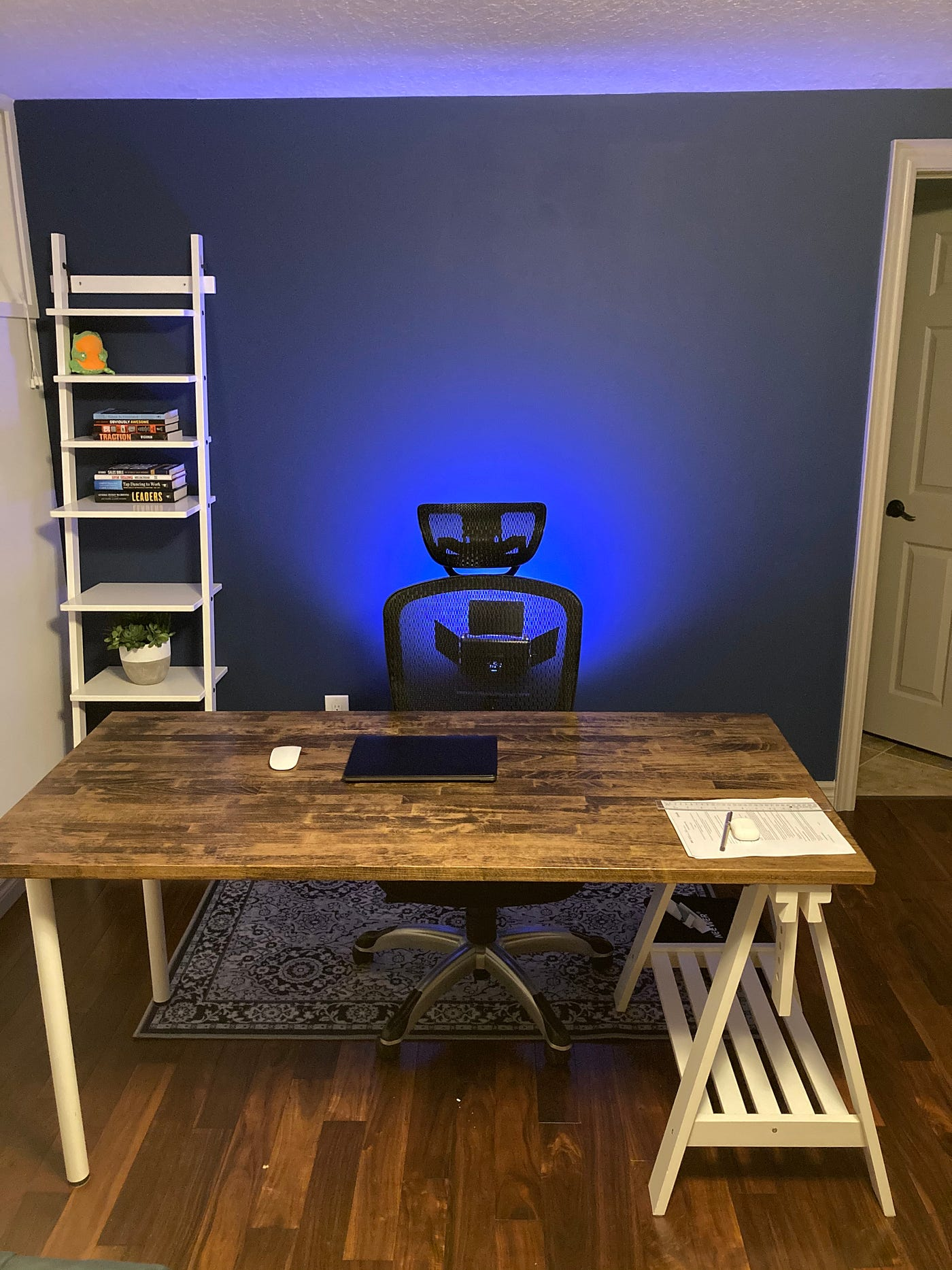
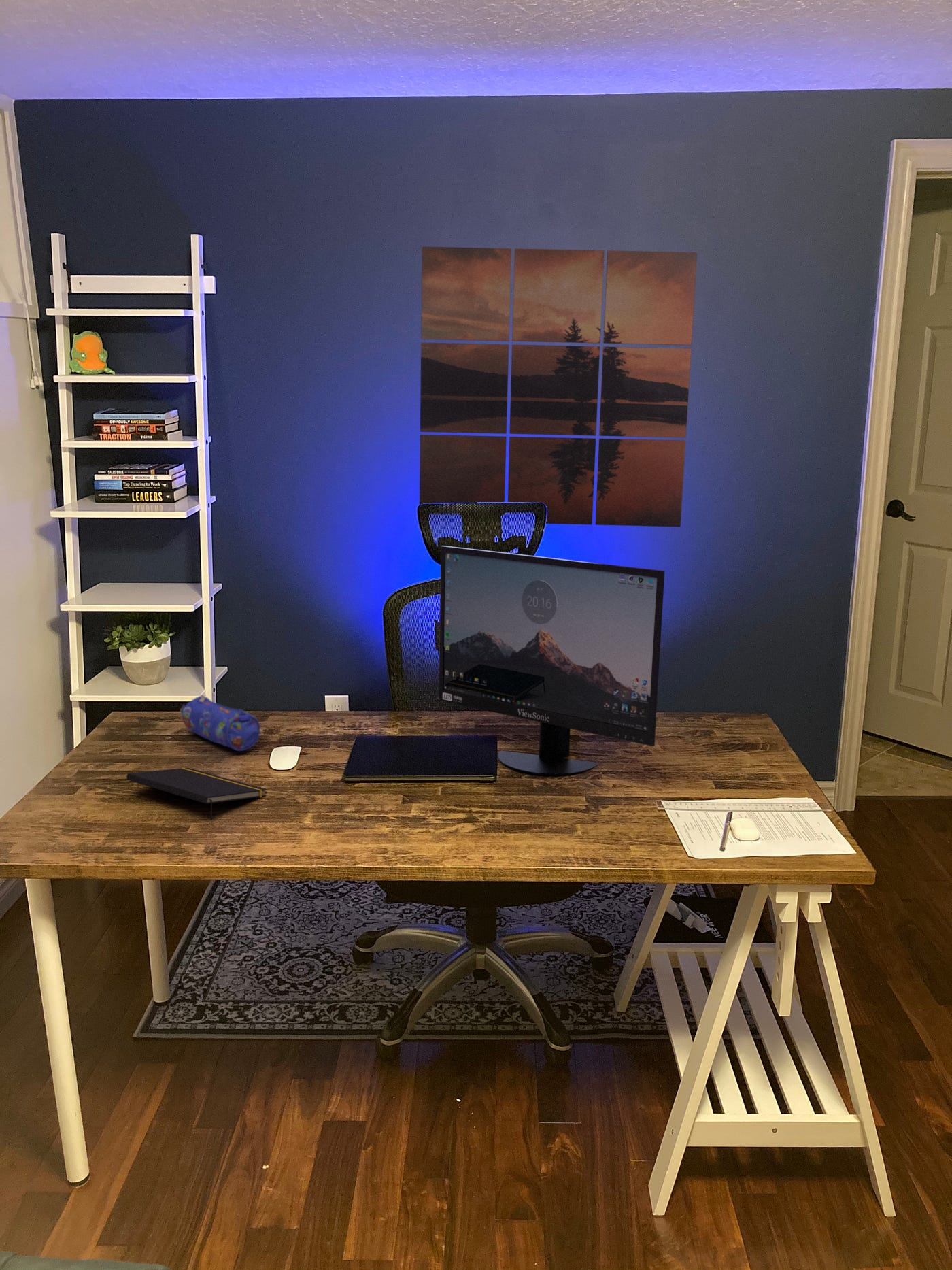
+ monitor (545, 662)
+ wall art (554, 390)
+ notepad (197, 784)
+ pencil case (220, 721)
